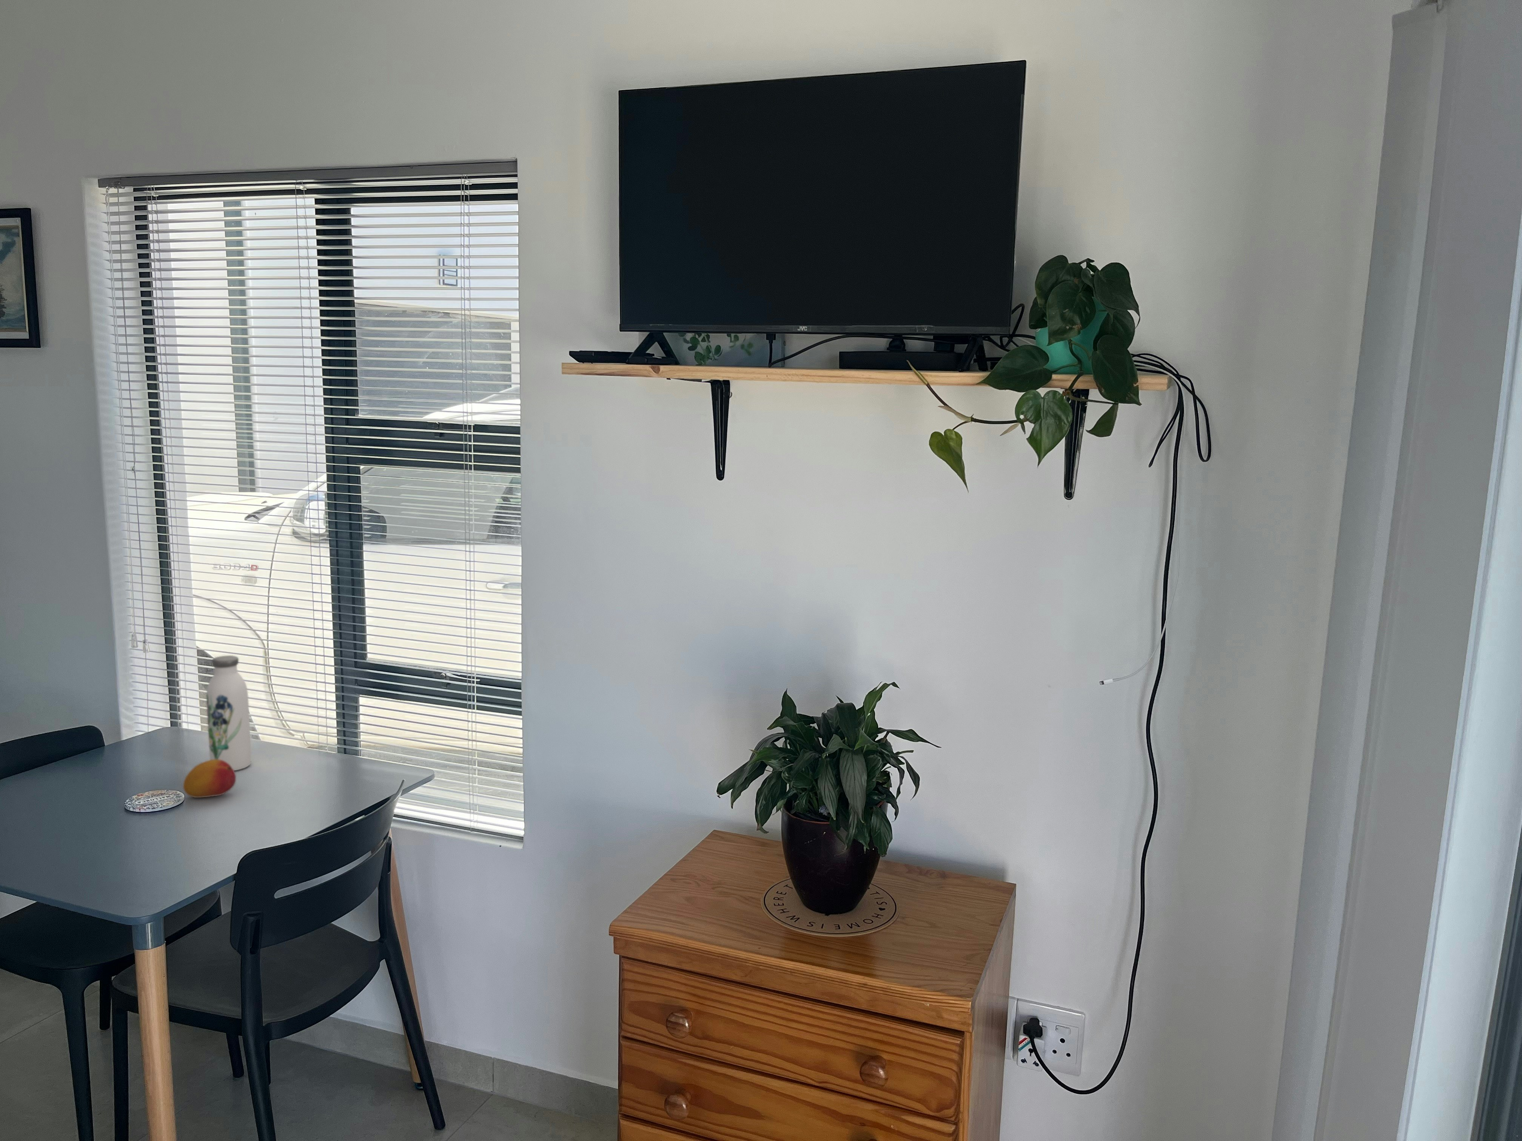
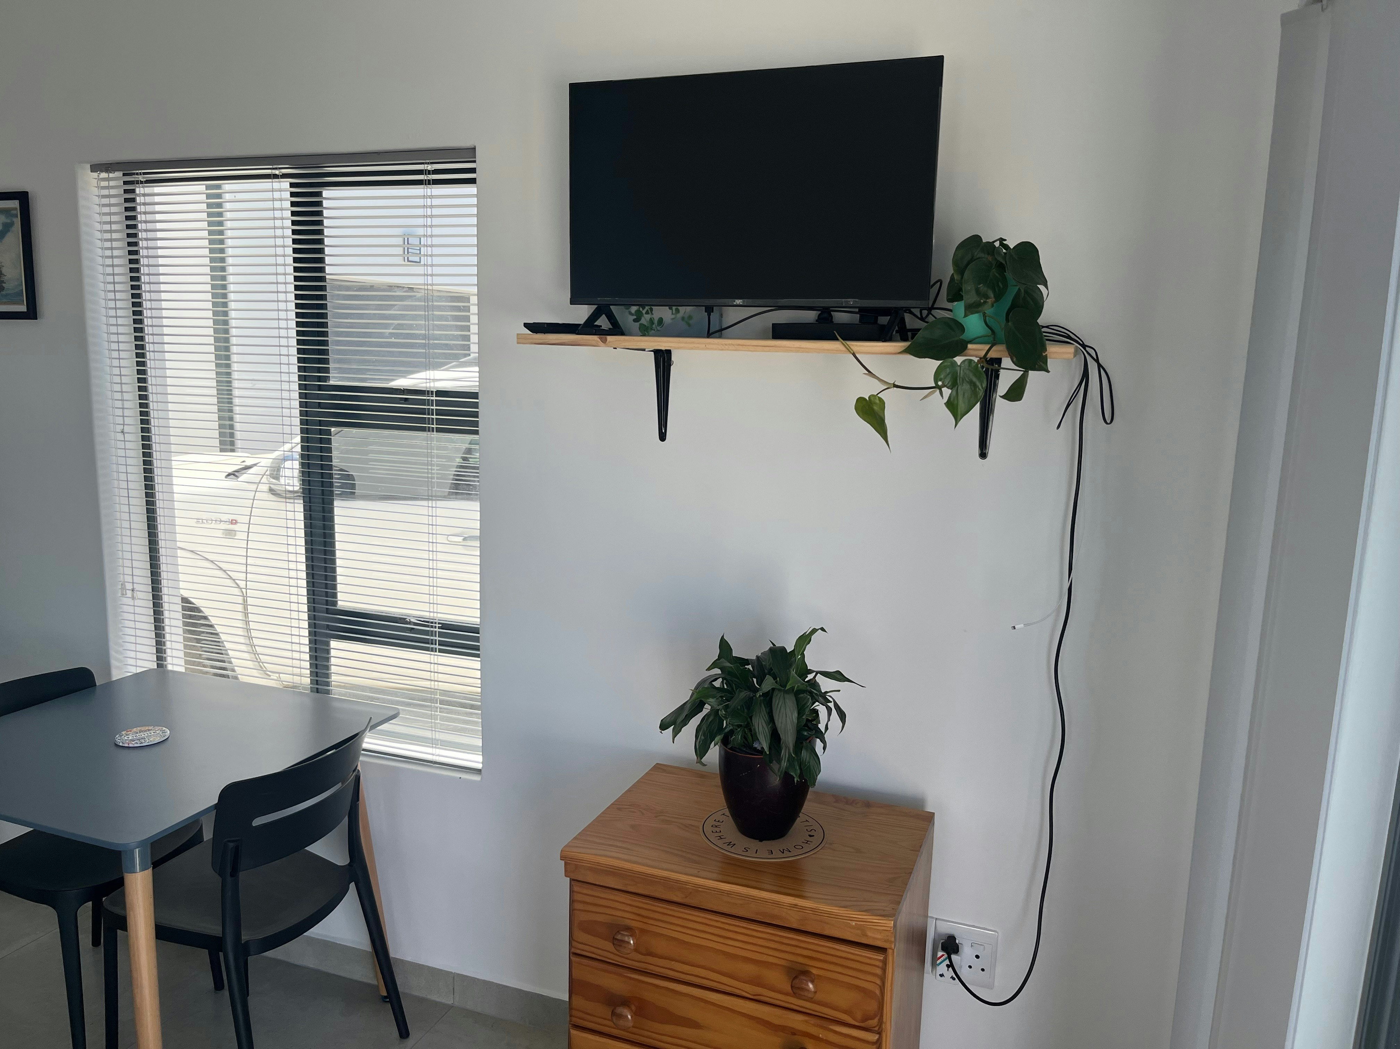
- fruit (209, 779)
- water bottle (228, 712)
